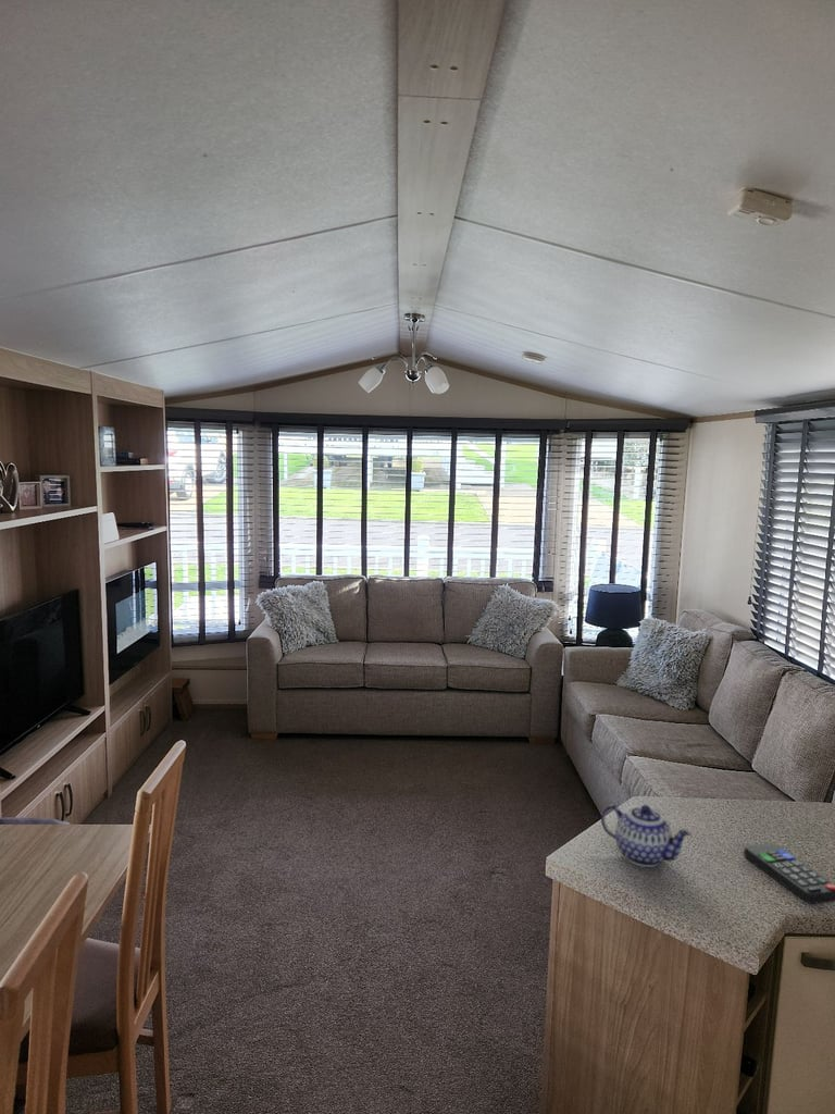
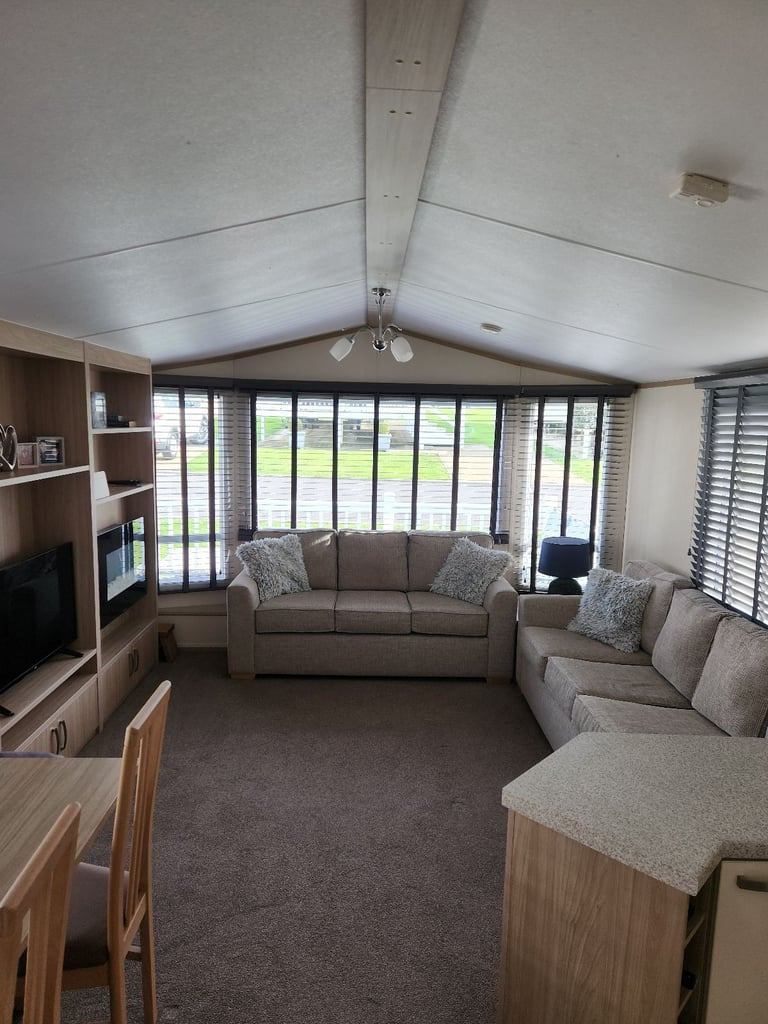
- remote control (789, 870)
- teapot (644, 831)
